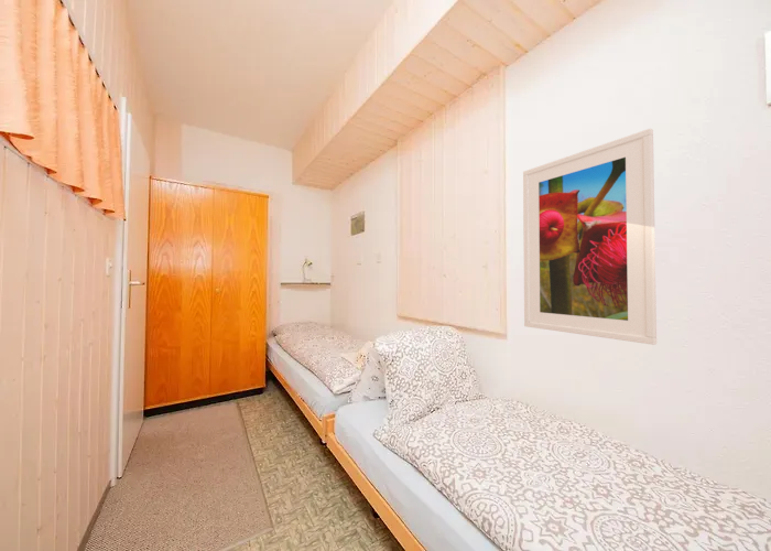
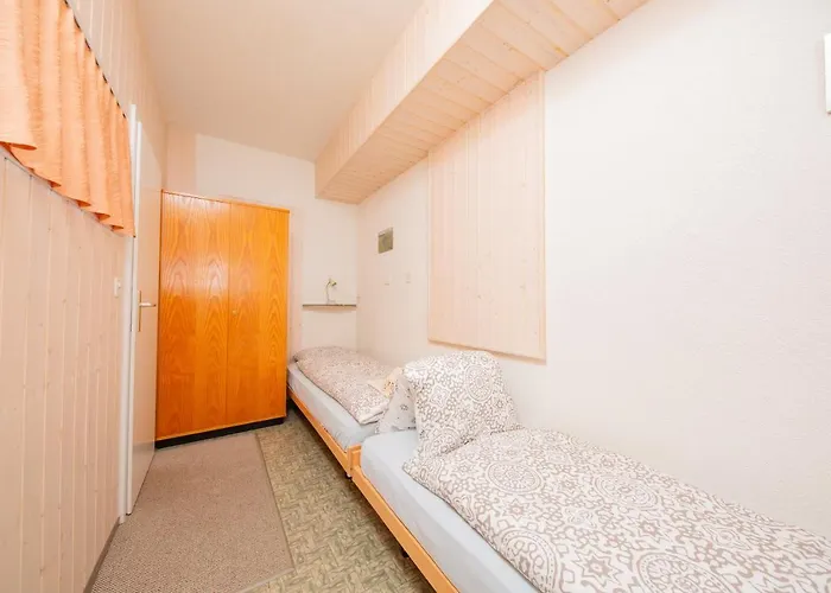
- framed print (578, 242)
